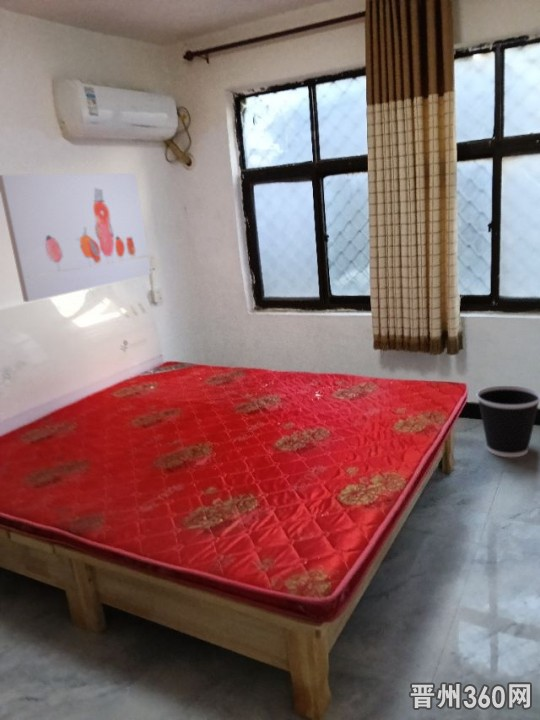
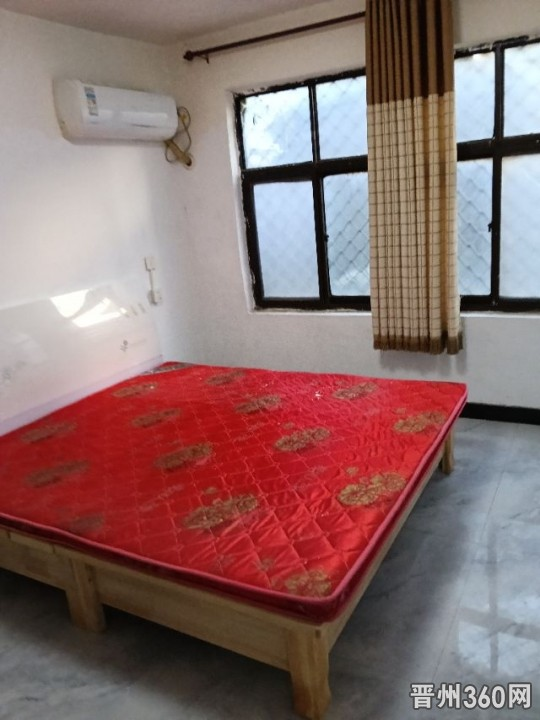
- wastebasket (507, 422)
- wall art (84, 231)
